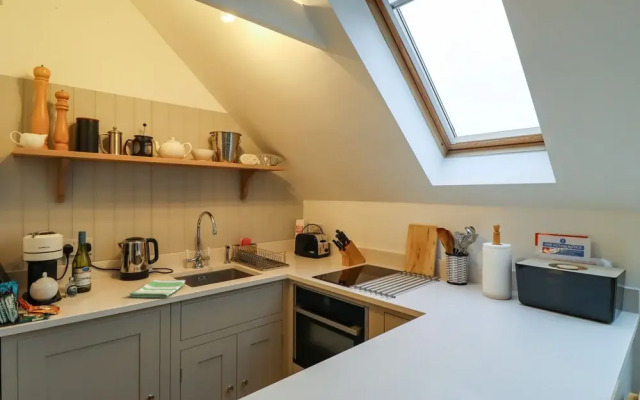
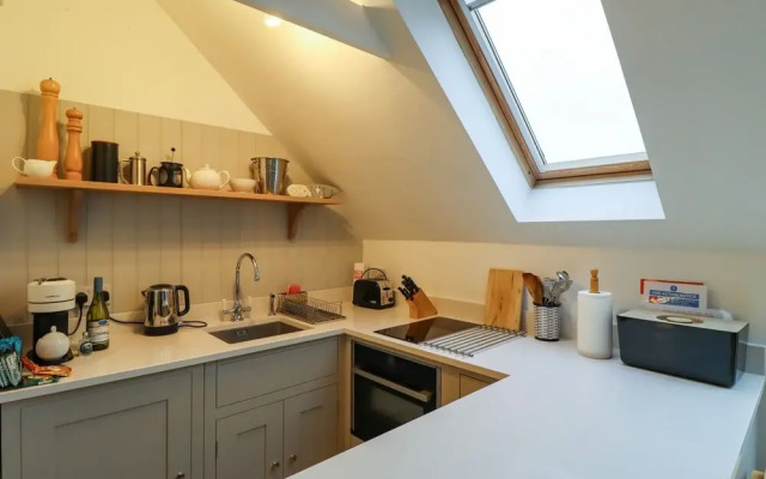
- dish towel (159, 287)
